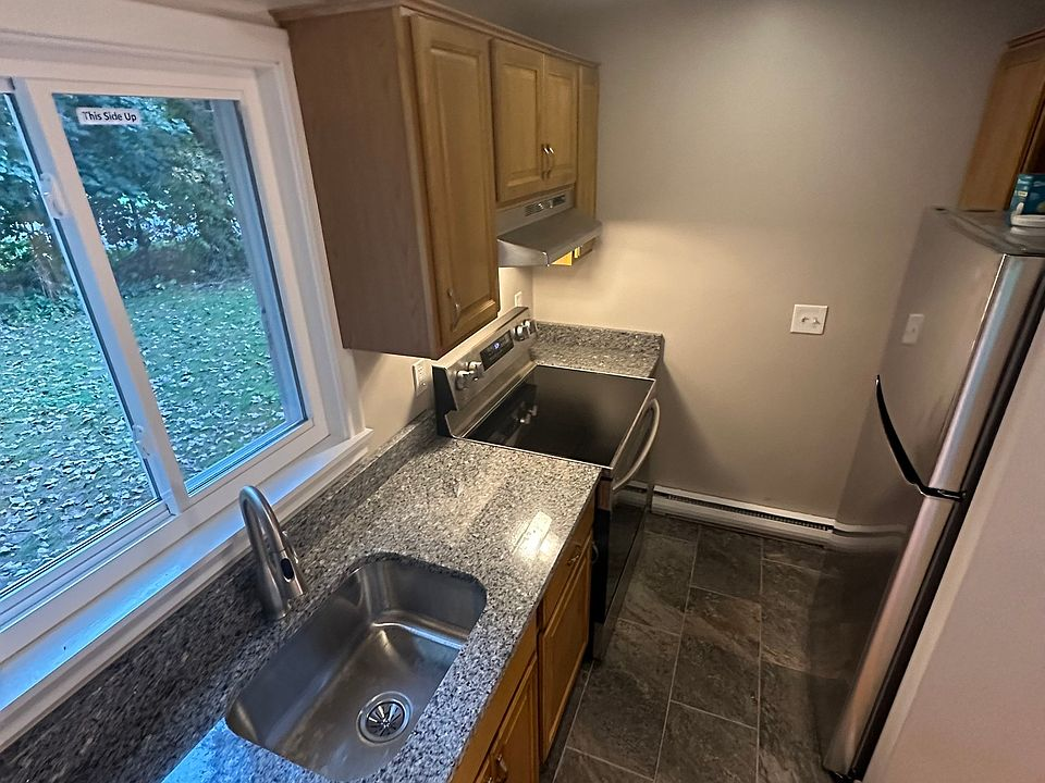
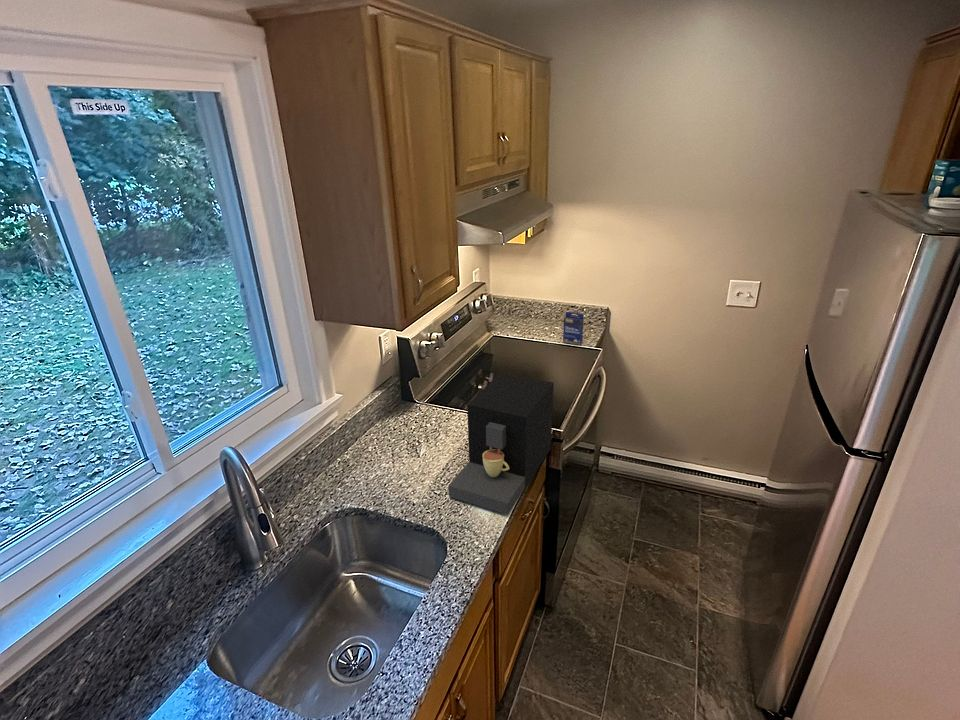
+ coffee maker (503, 438)
+ small box (573, 328)
